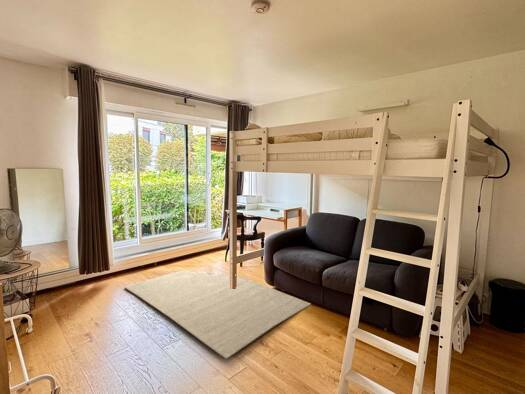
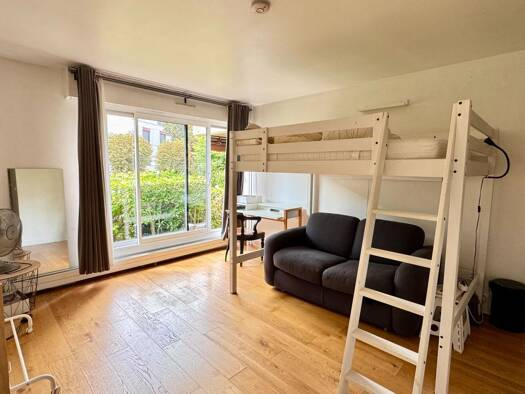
- rug (212, 294)
